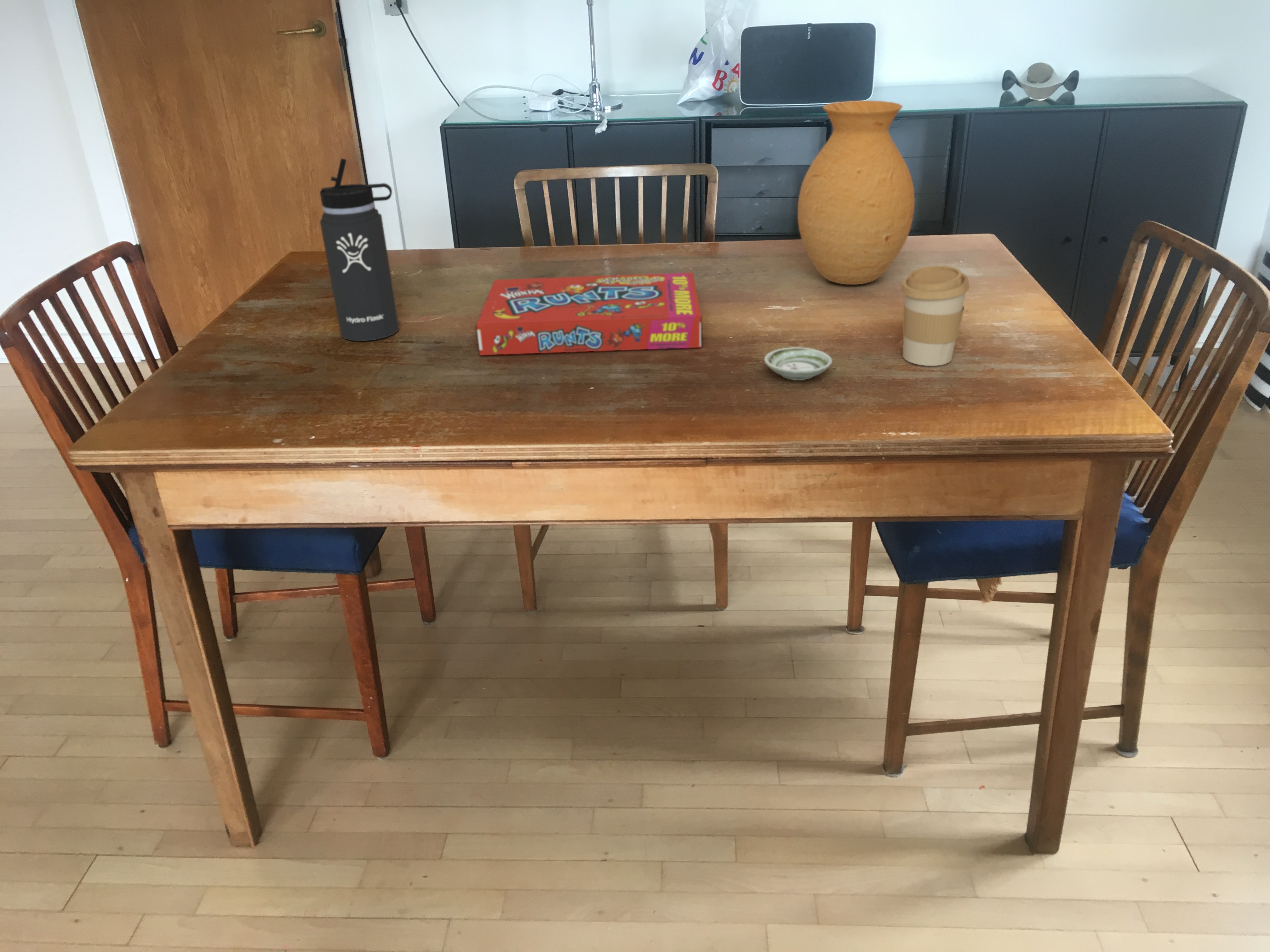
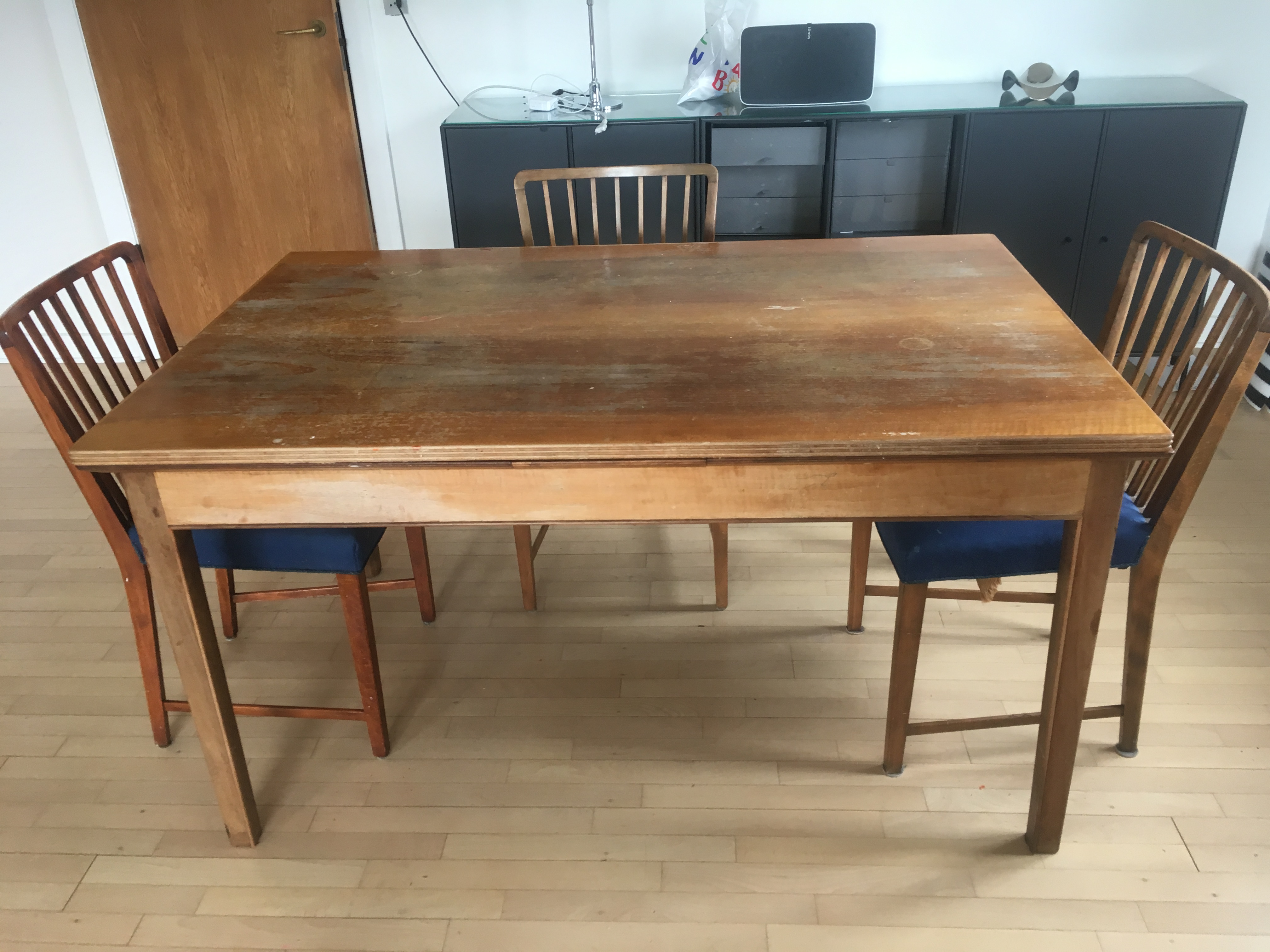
- vase (856, 196)
- thermos bottle (363, 248)
- saucer (798, 366)
- snack box (592, 311)
- coffee cup (932, 315)
